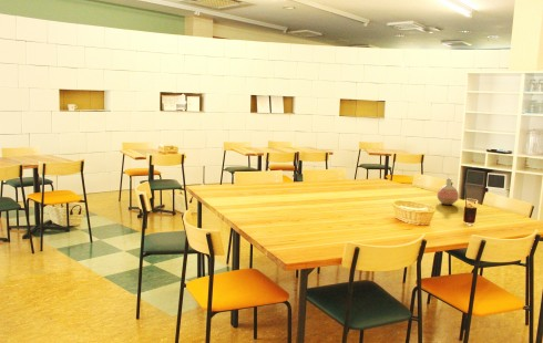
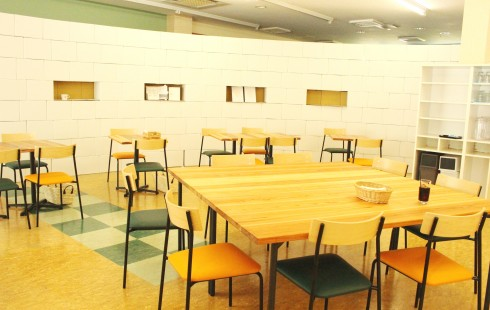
- vase (448, 190)
